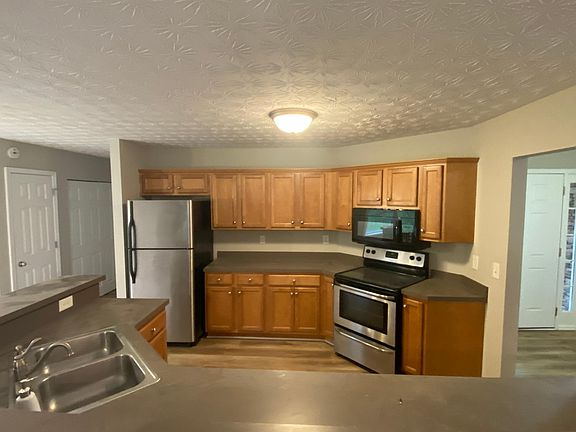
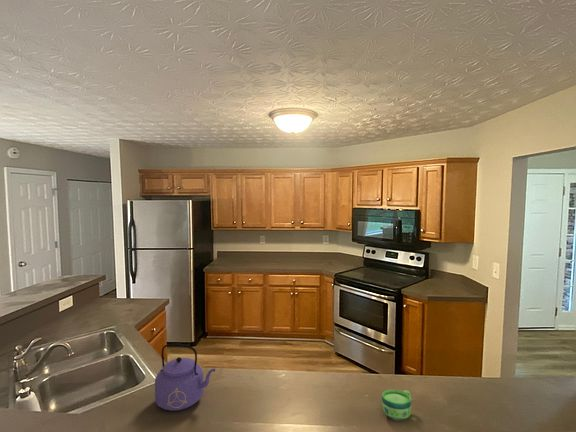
+ cup (397, 403)
+ kettle (186, 373)
